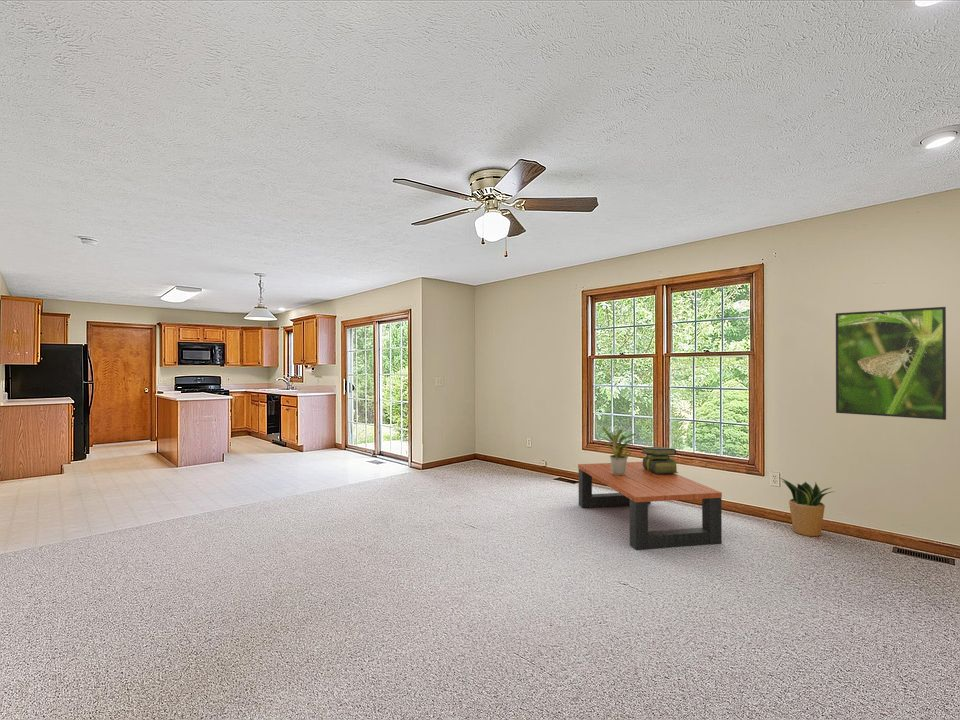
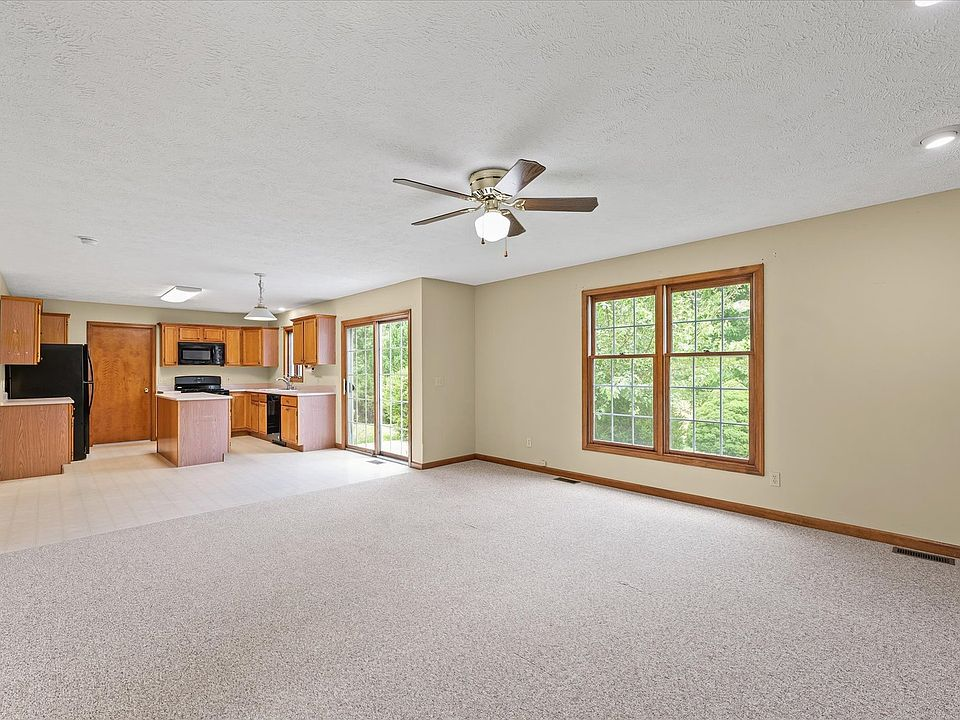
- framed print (887, 363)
- coffee table (641, 499)
- potted plant (617, 450)
- stack of books (658, 458)
- potted plant (806, 507)
